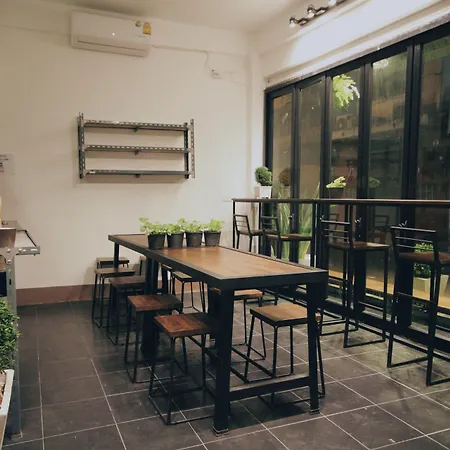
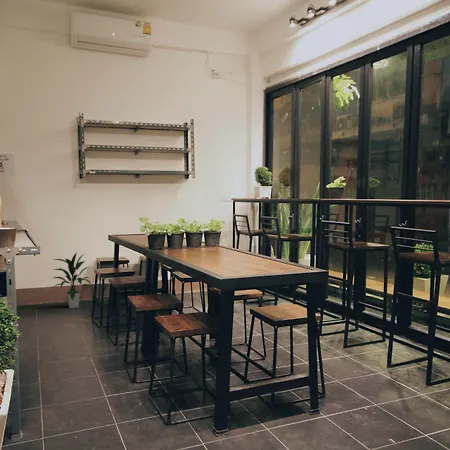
+ indoor plant (72, 279)
